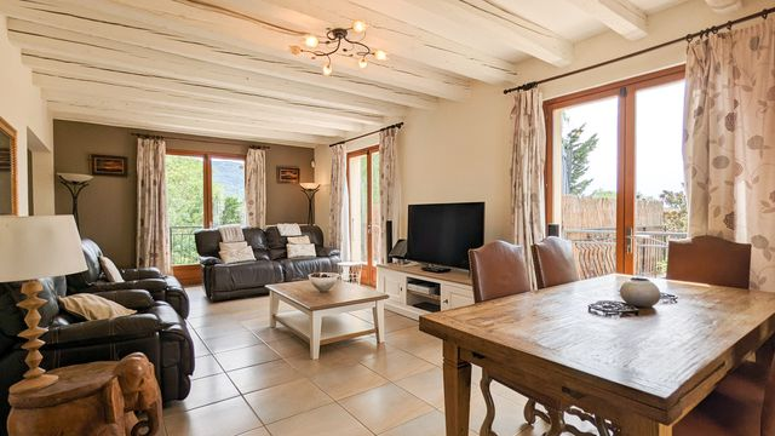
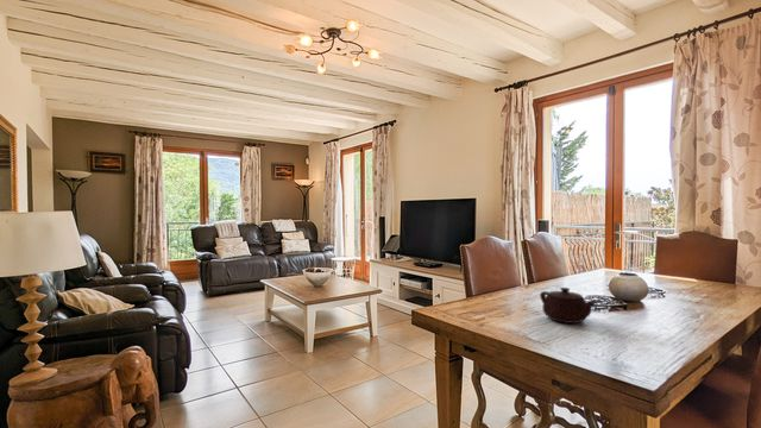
+ teapot (566, 303)
